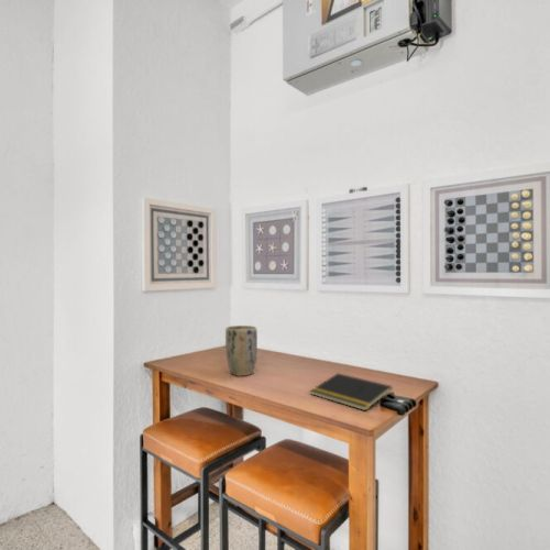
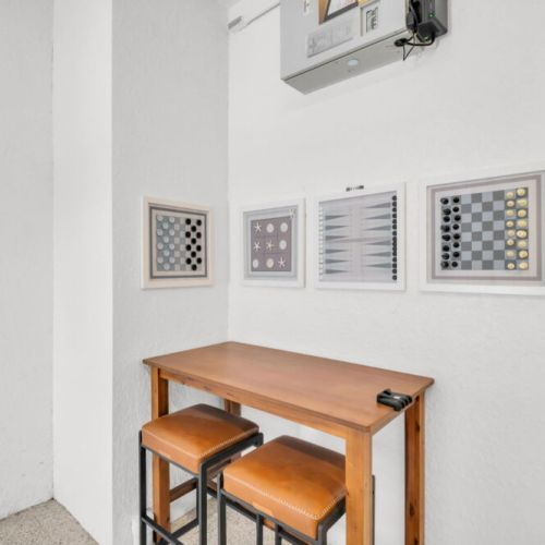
- plant pot (241, 350)
- notepad (350, 389)
